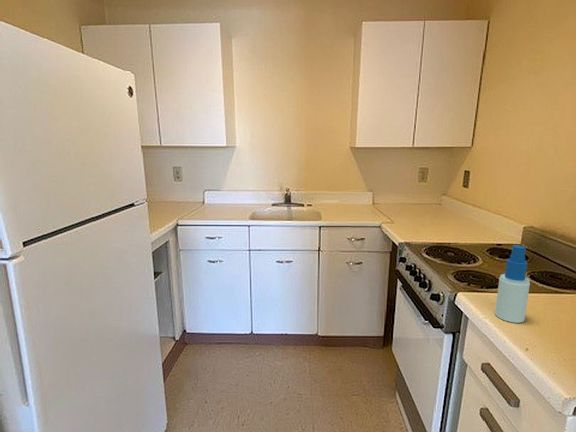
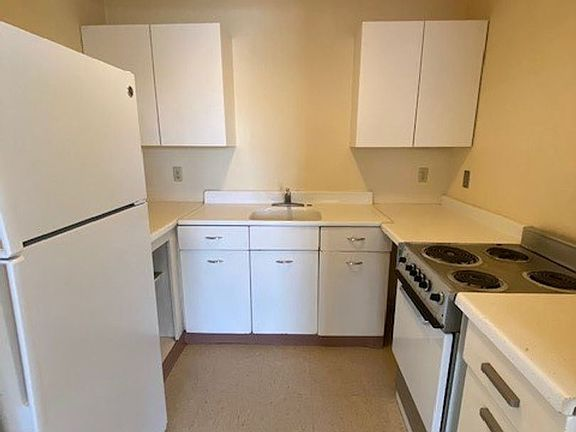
- spray bottle (514, 282)
